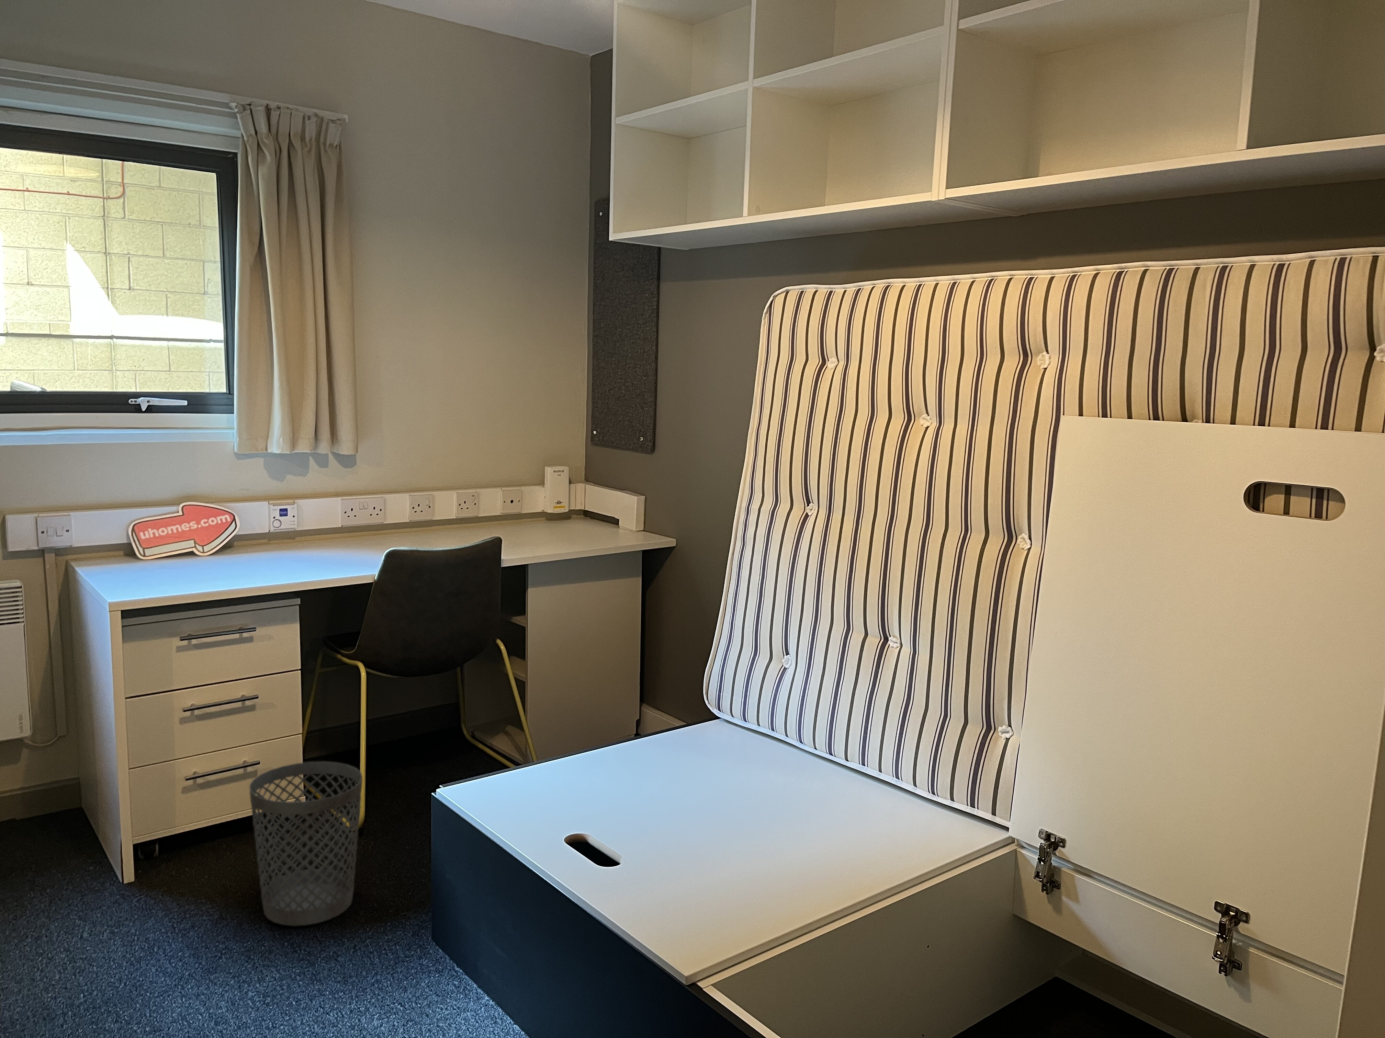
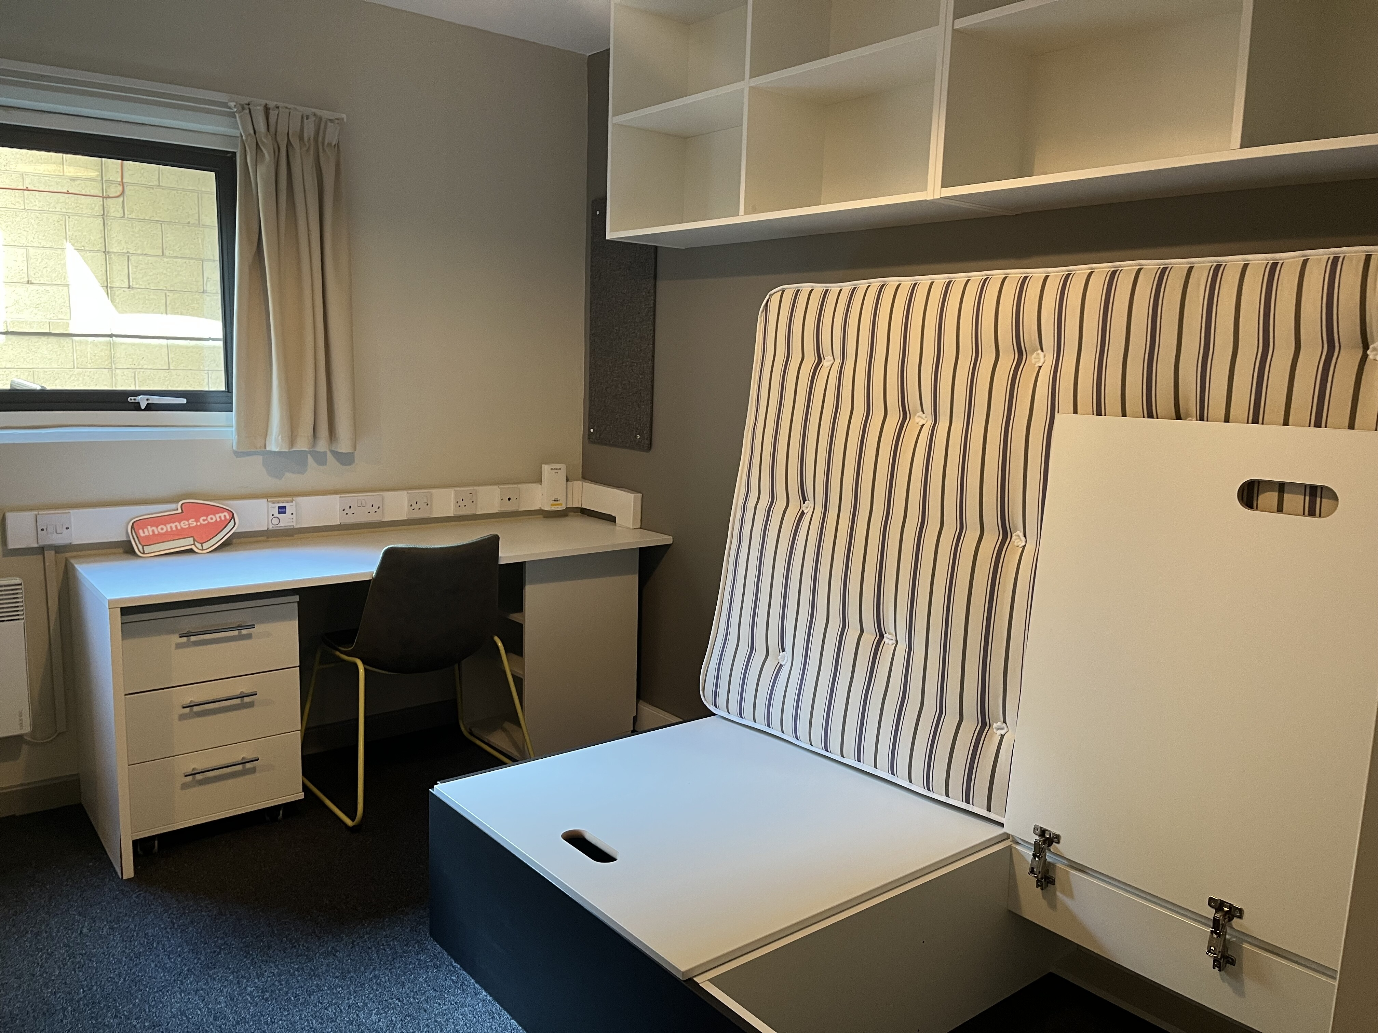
- wastebasket (308, 843)
